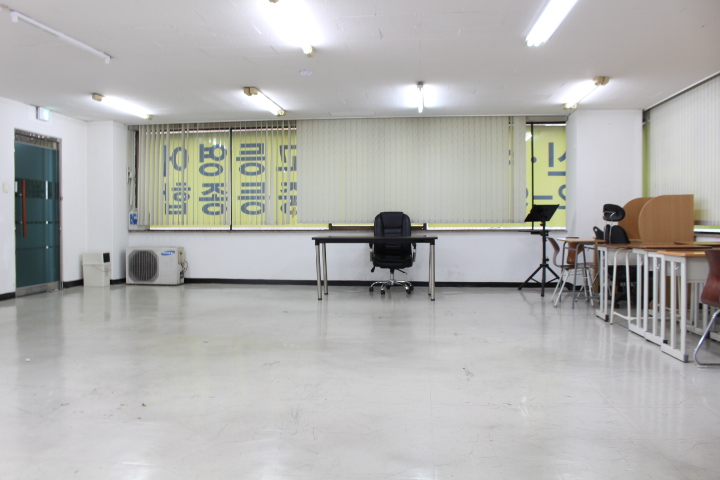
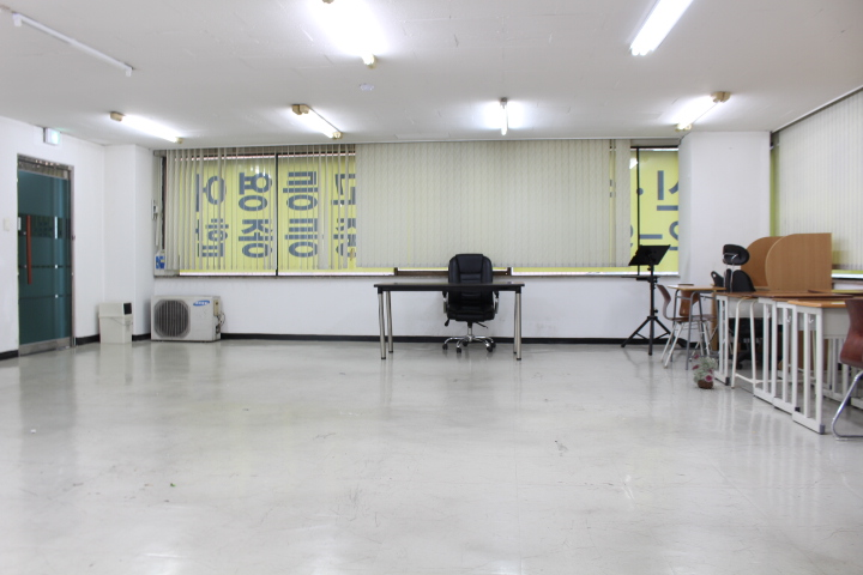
+ decorative plant (704, 370)
